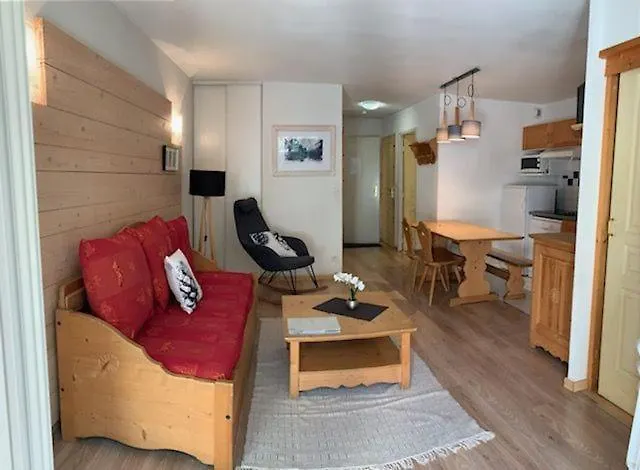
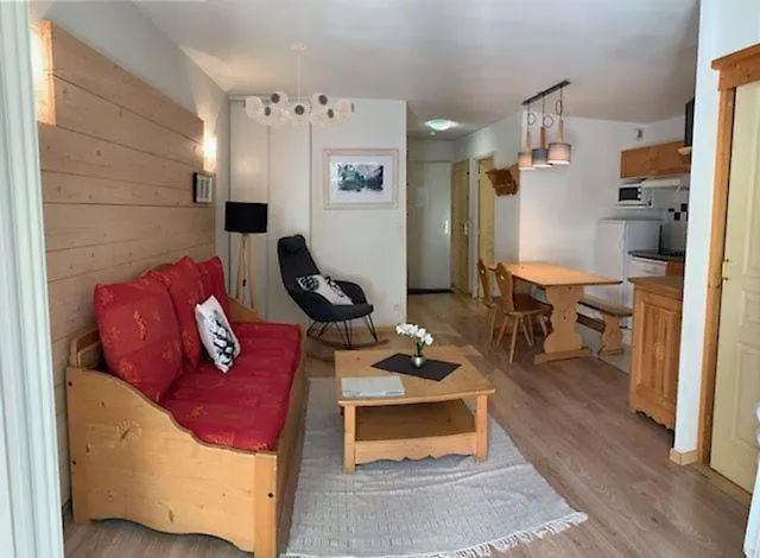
+ chandelier (298, 85)
